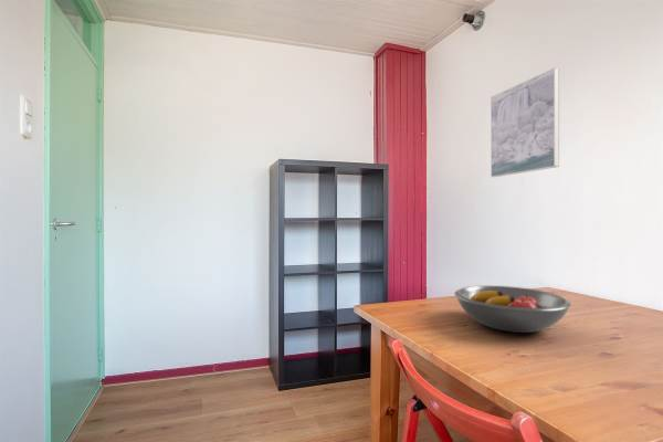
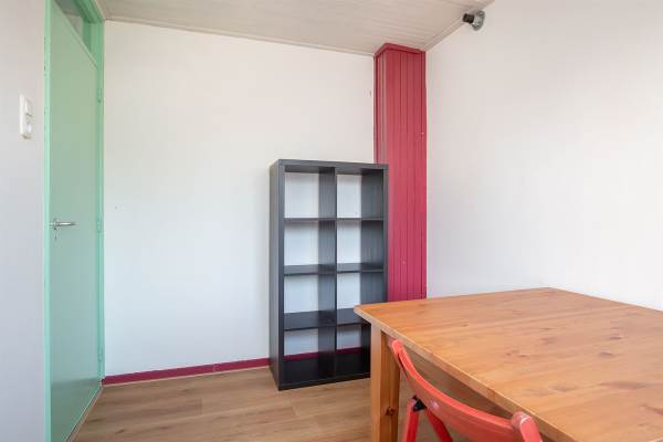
- fruit bowl (508, 306)
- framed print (520, 128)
